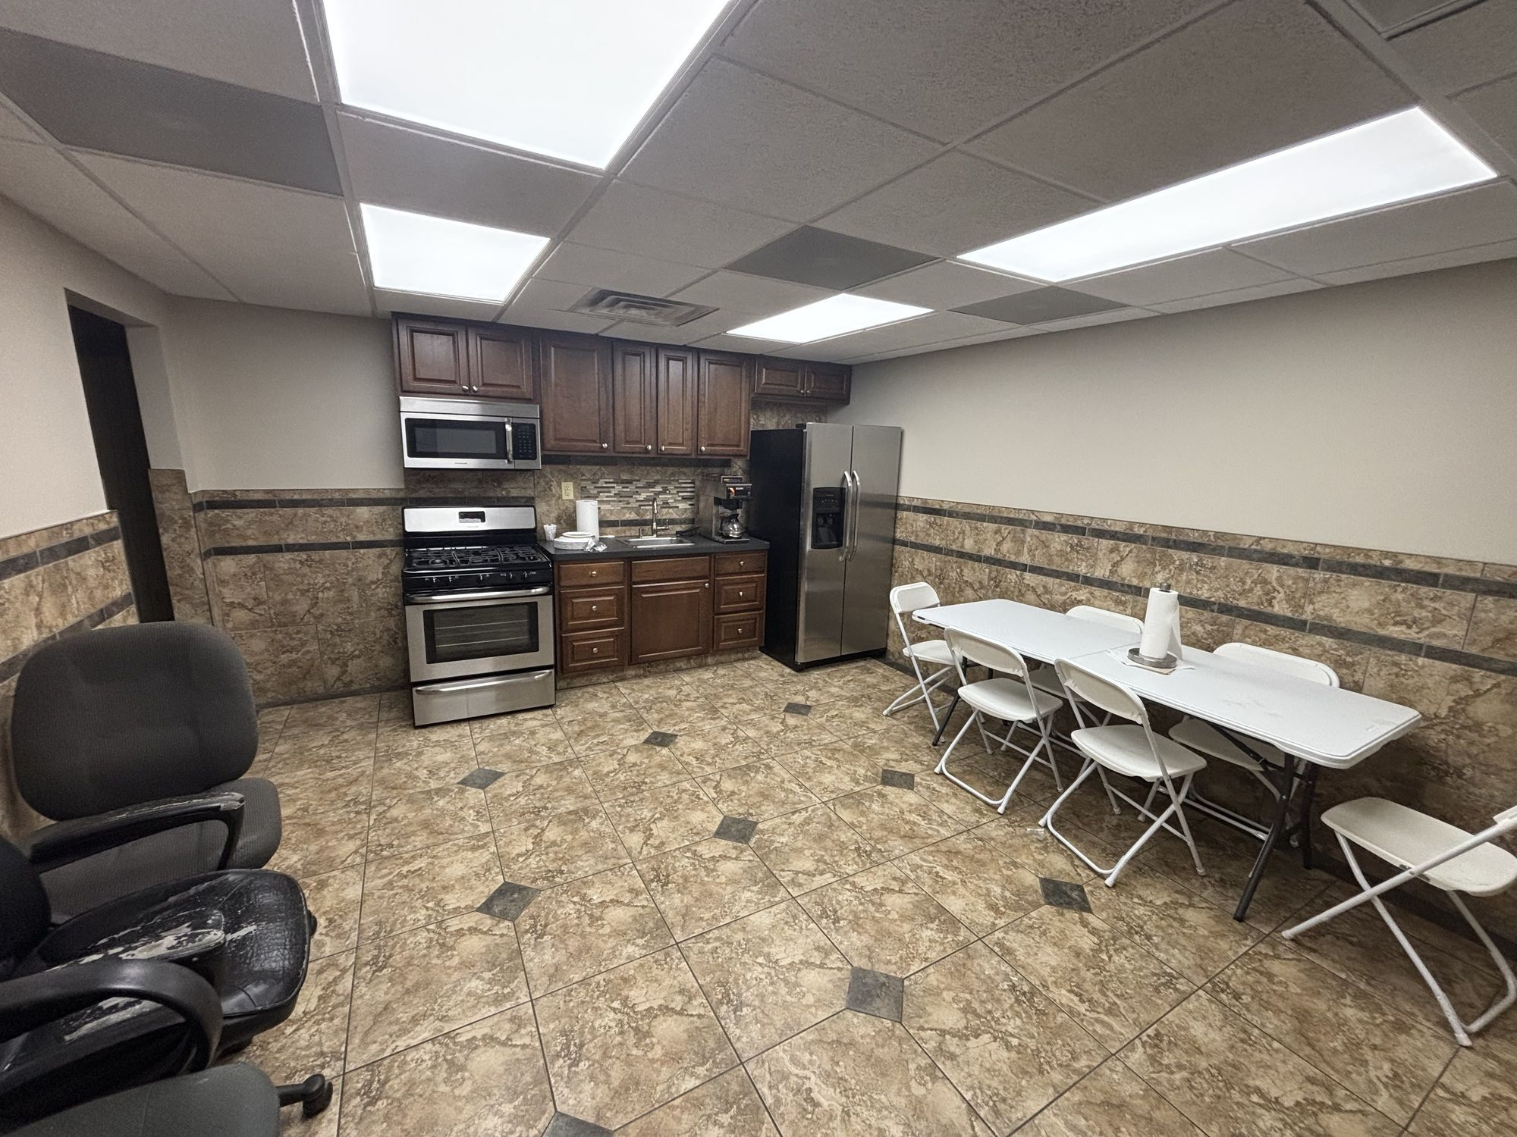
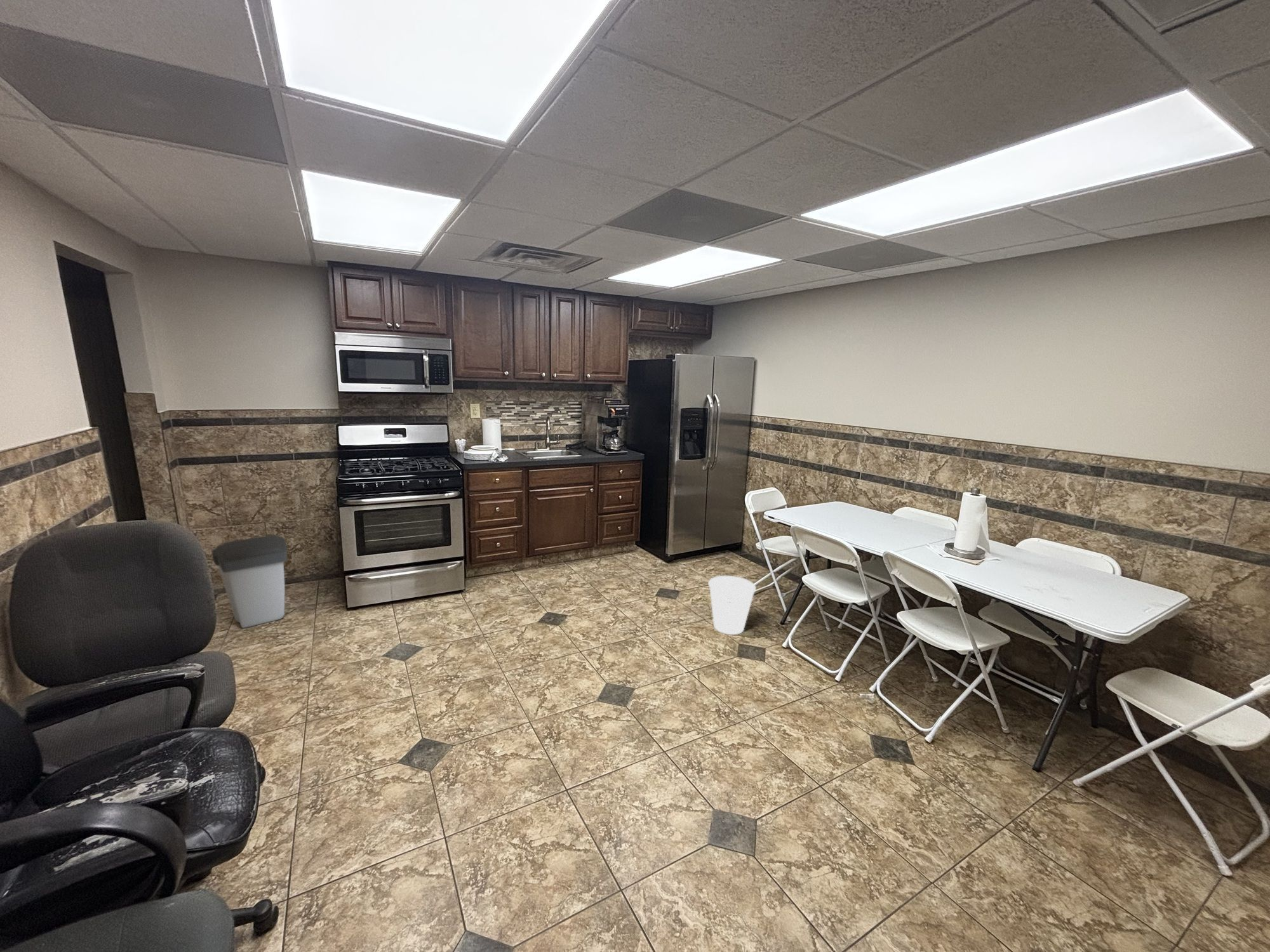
+ wastebasket (730, 606)
+ trash can (254, 580)
